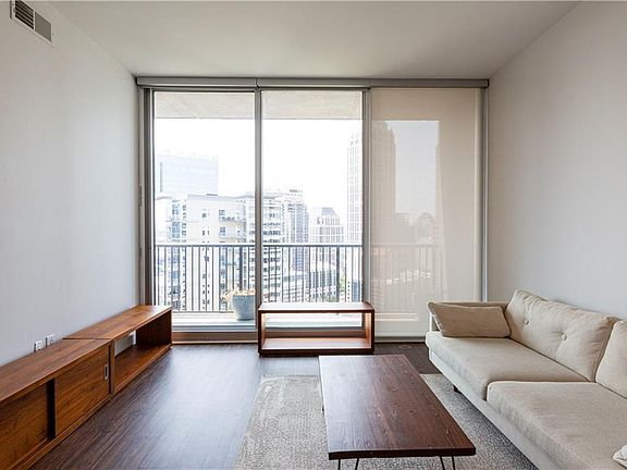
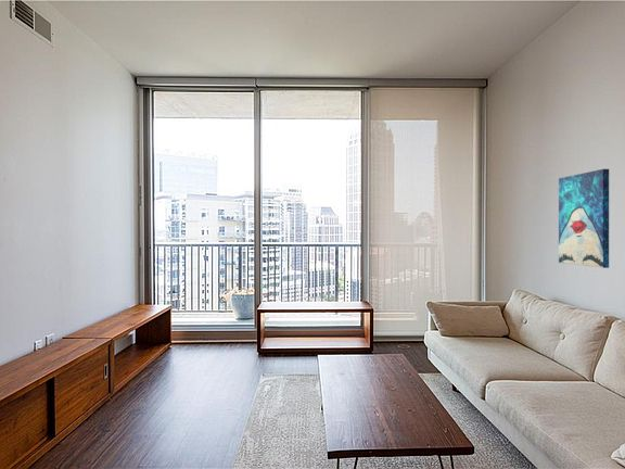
+ wall art (582, 219)
